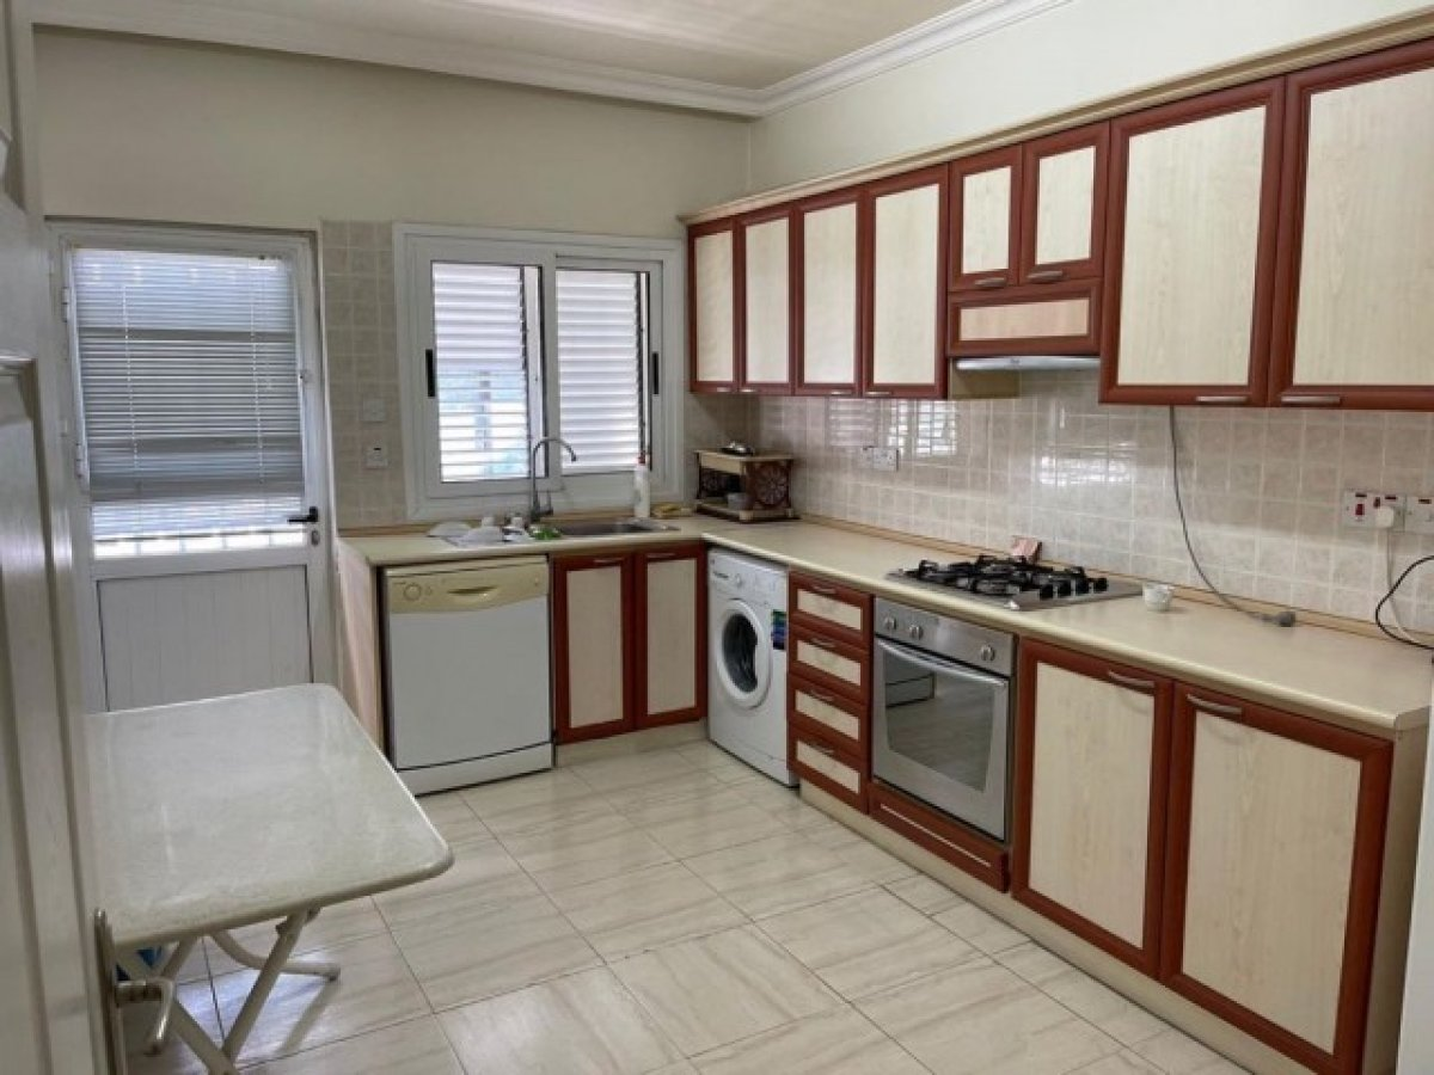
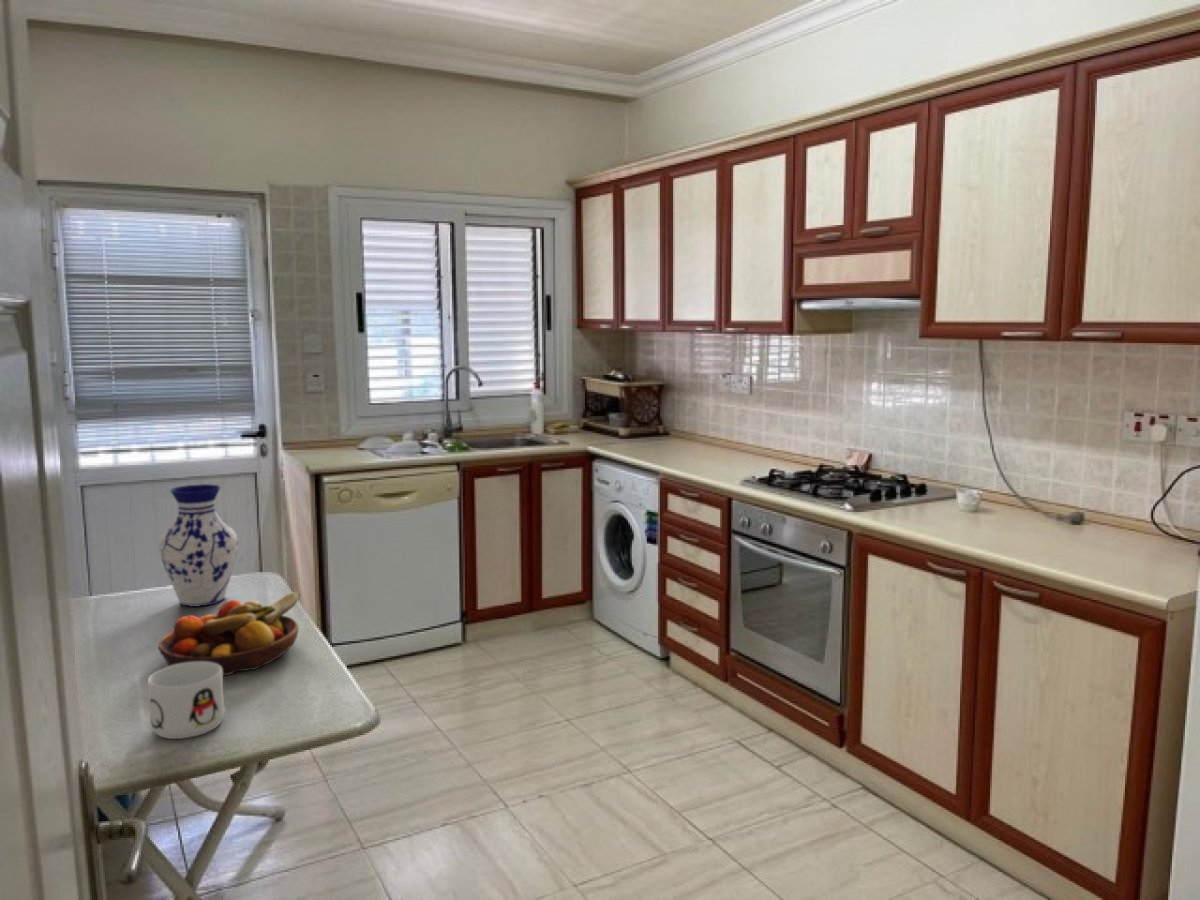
+ vase (199, 544)
+ fruit bowl (230, 628)
+ mug (194, 694)
